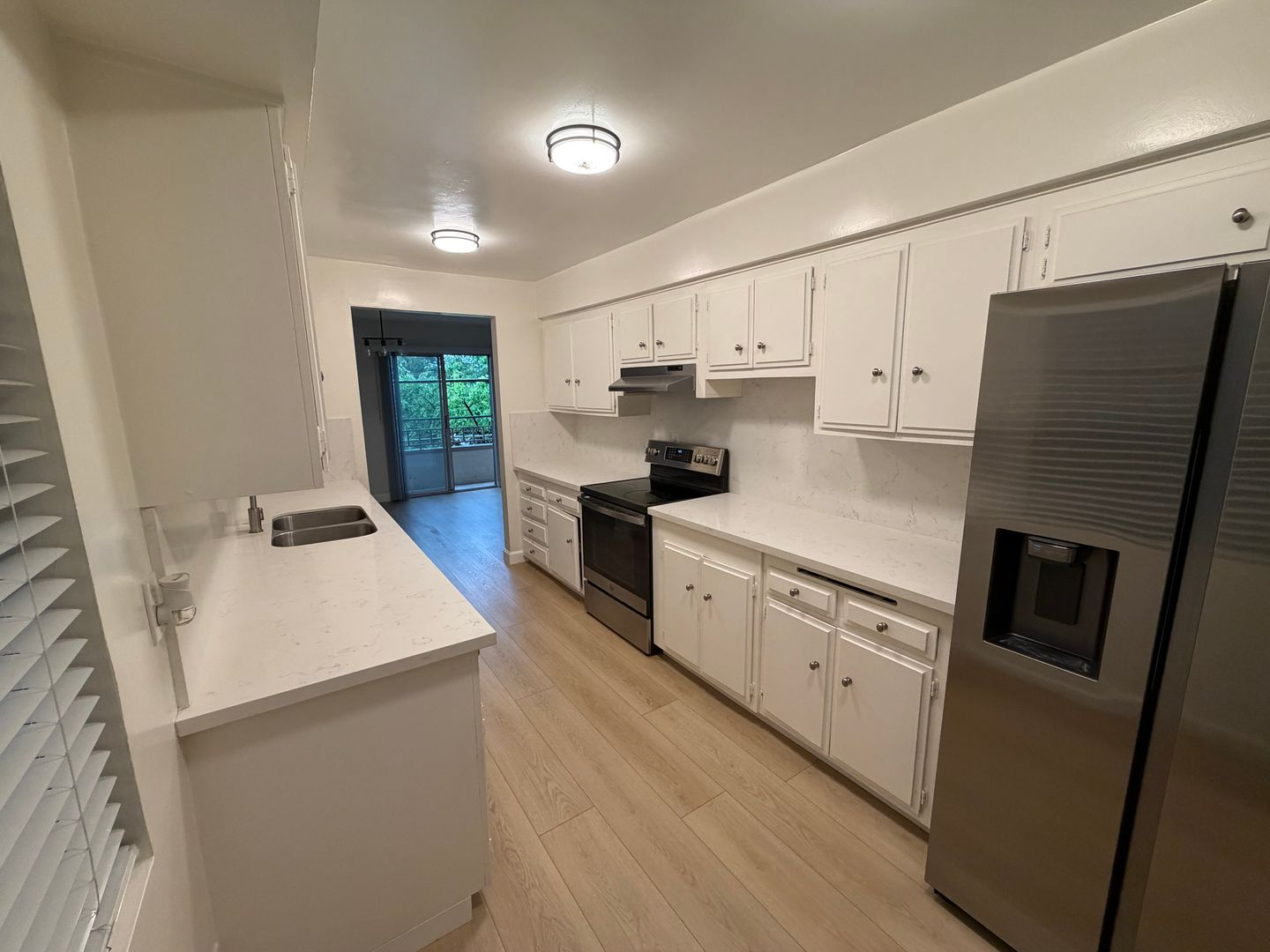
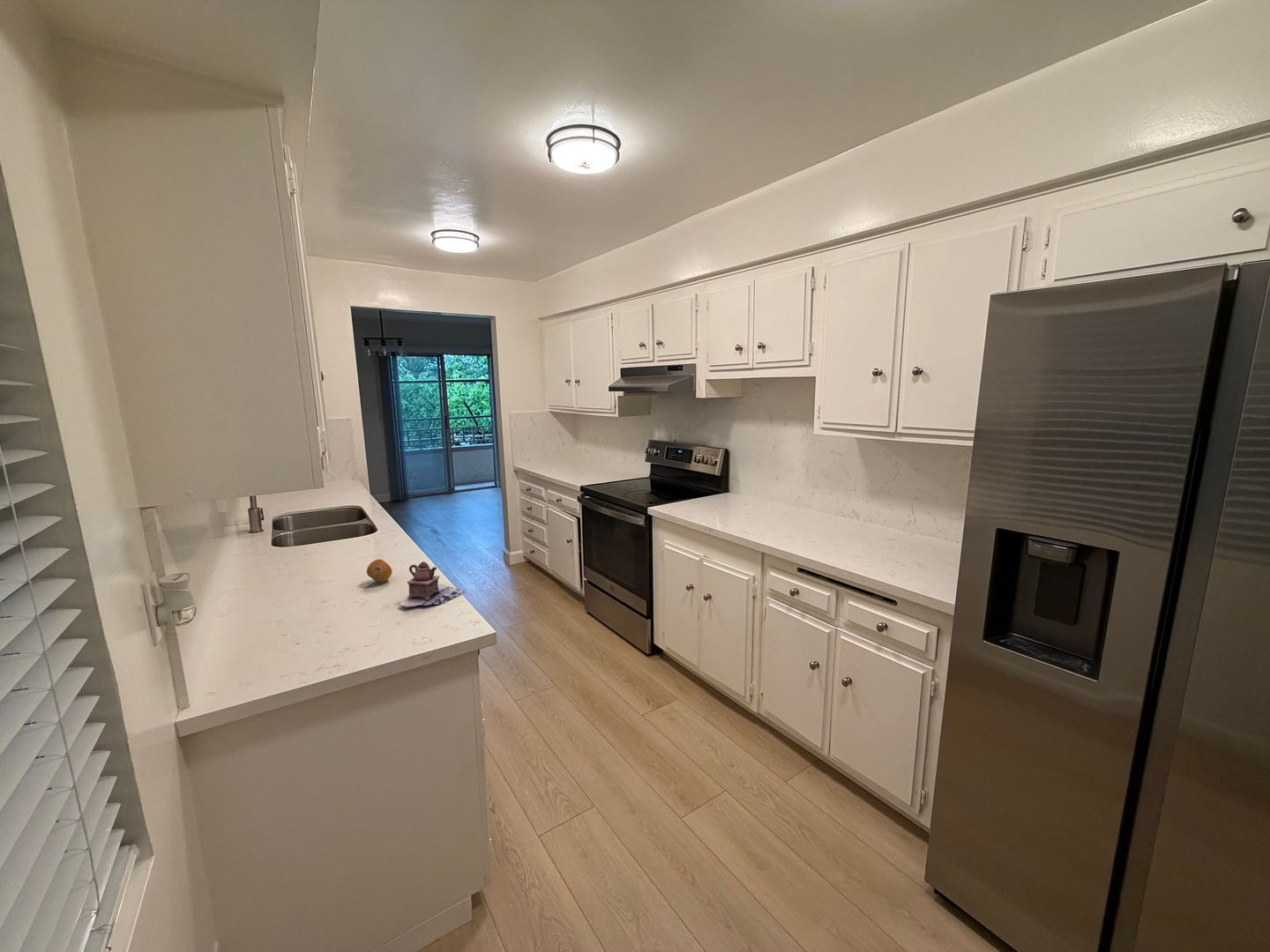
+ fruit (379, 570)
+ teapot (425, 579)
